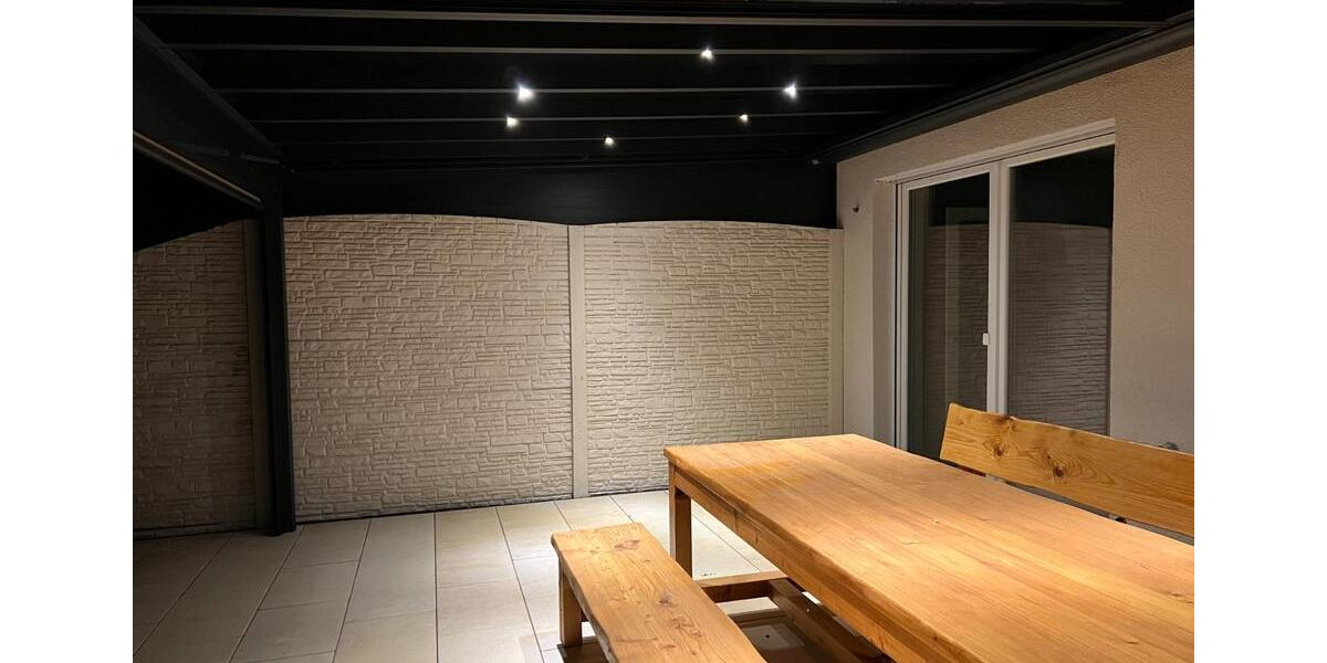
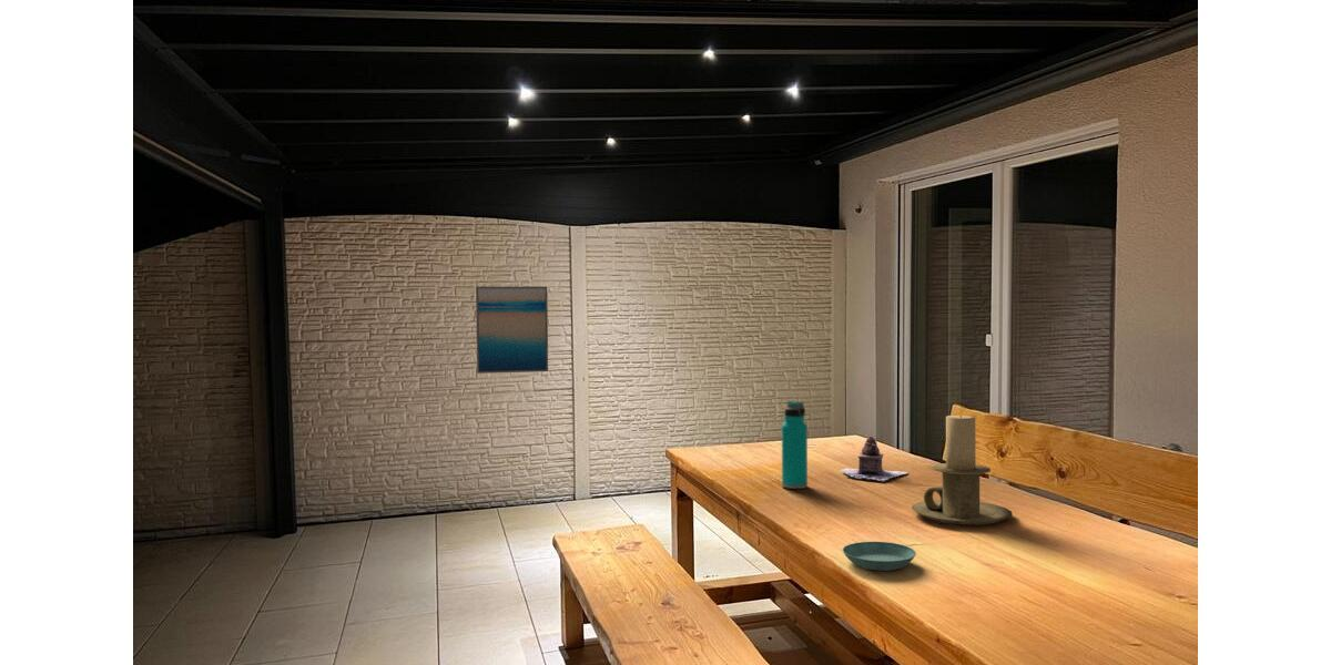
+ wall art (511, 329)
+ saucer (878, 556)
+ candle holder (961, 466)
+ teapot (870, 456)
+ water bottle (794, 443)
